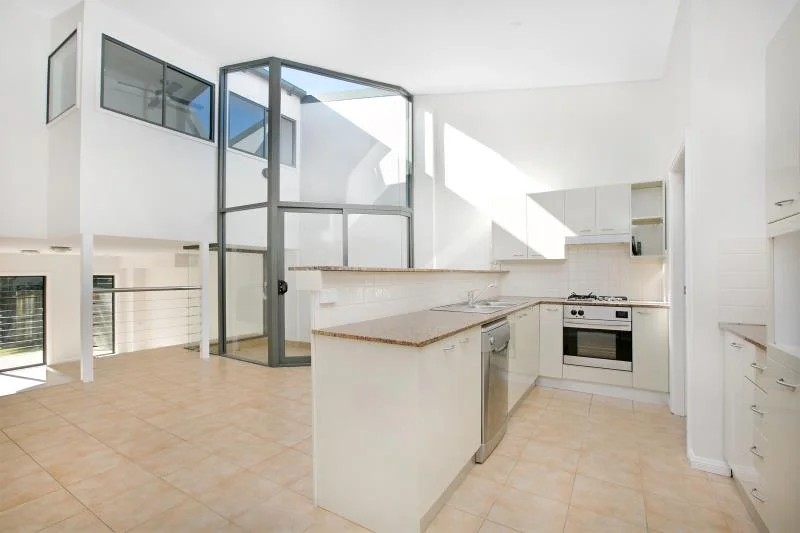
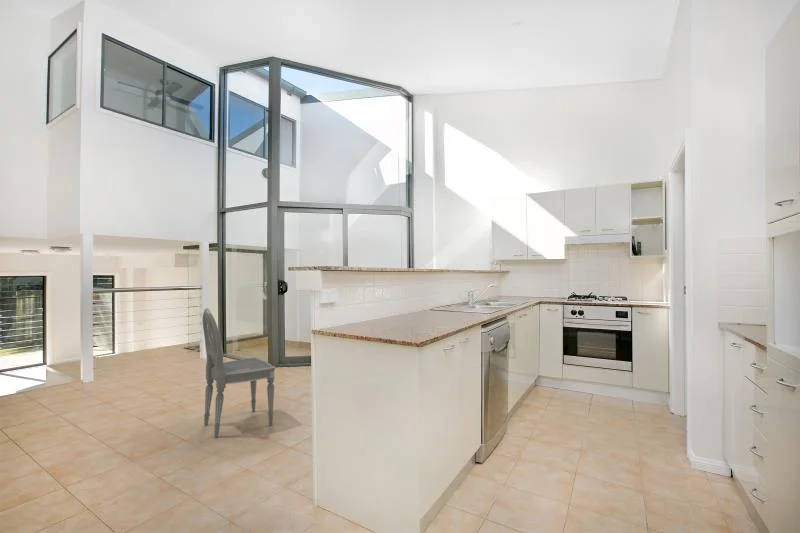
+ dining chair (237, 365)
